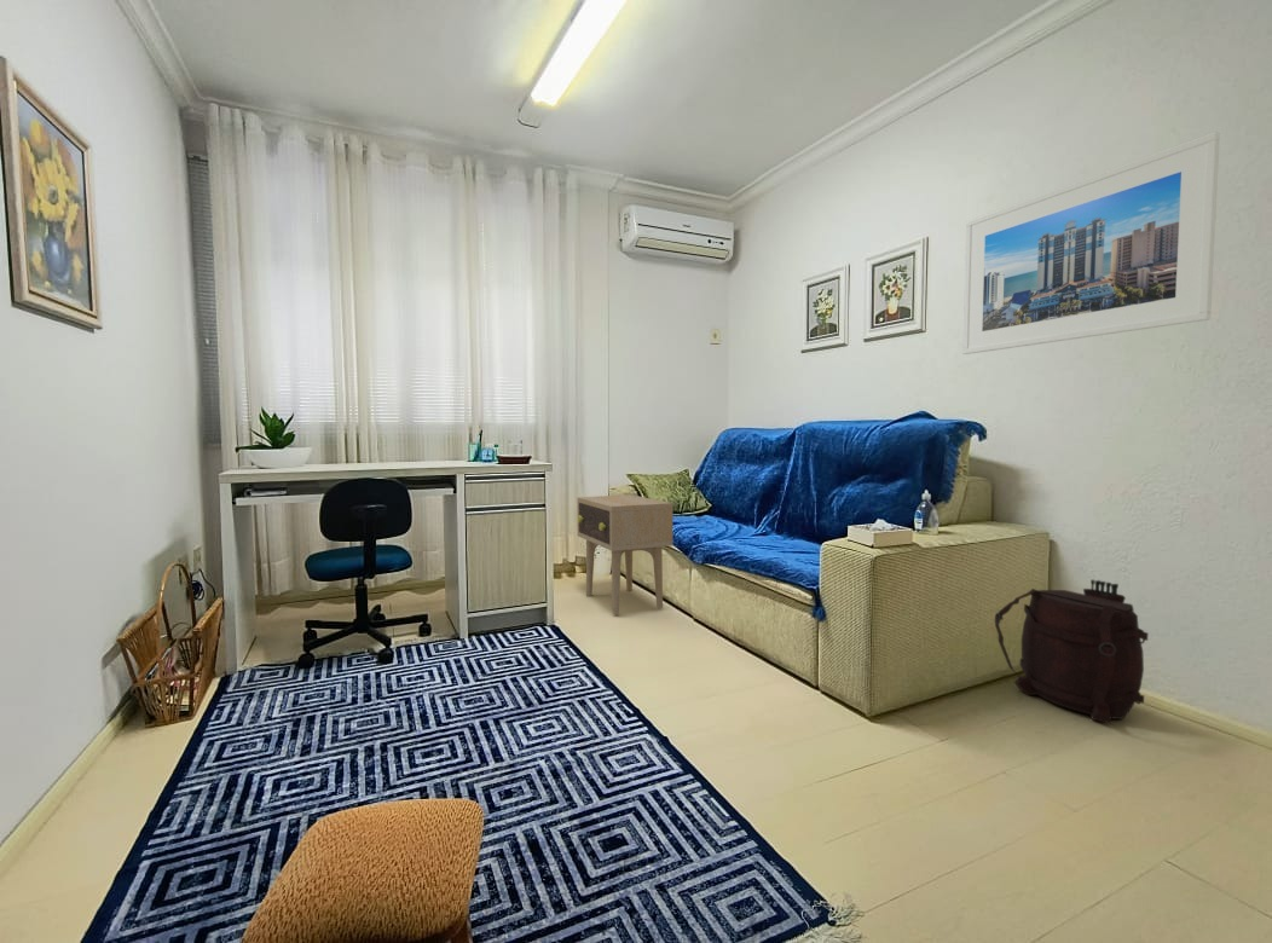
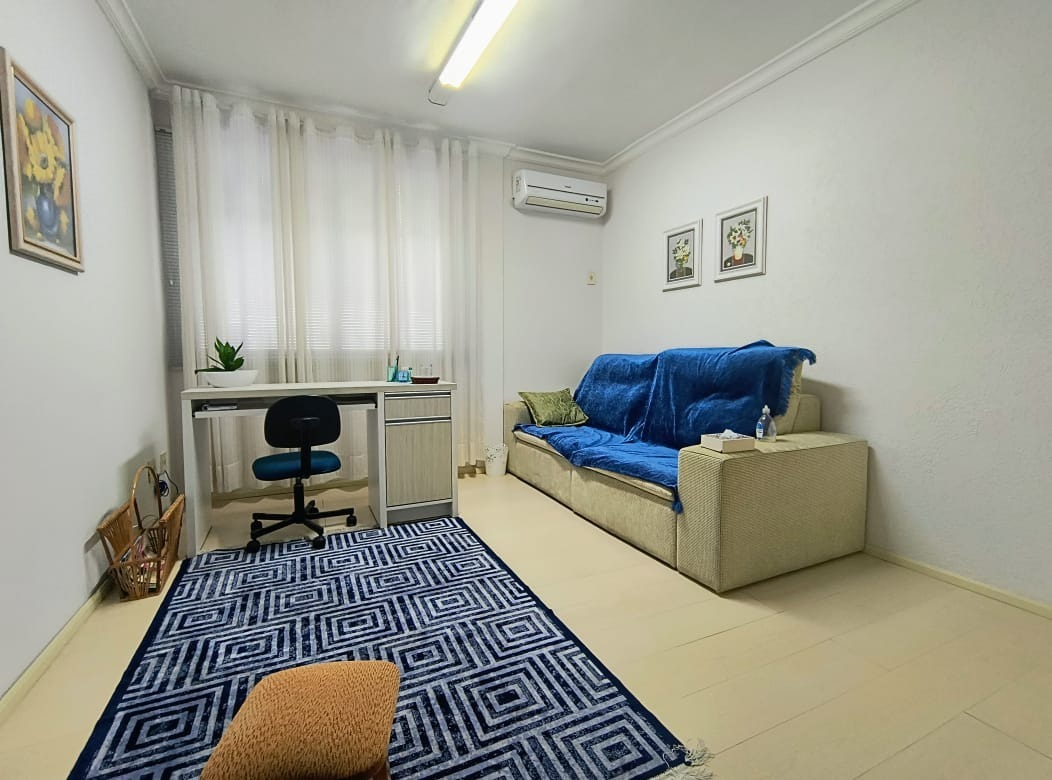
- backpack (1079, 644)
- side table (620, 551)
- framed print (1068, 262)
